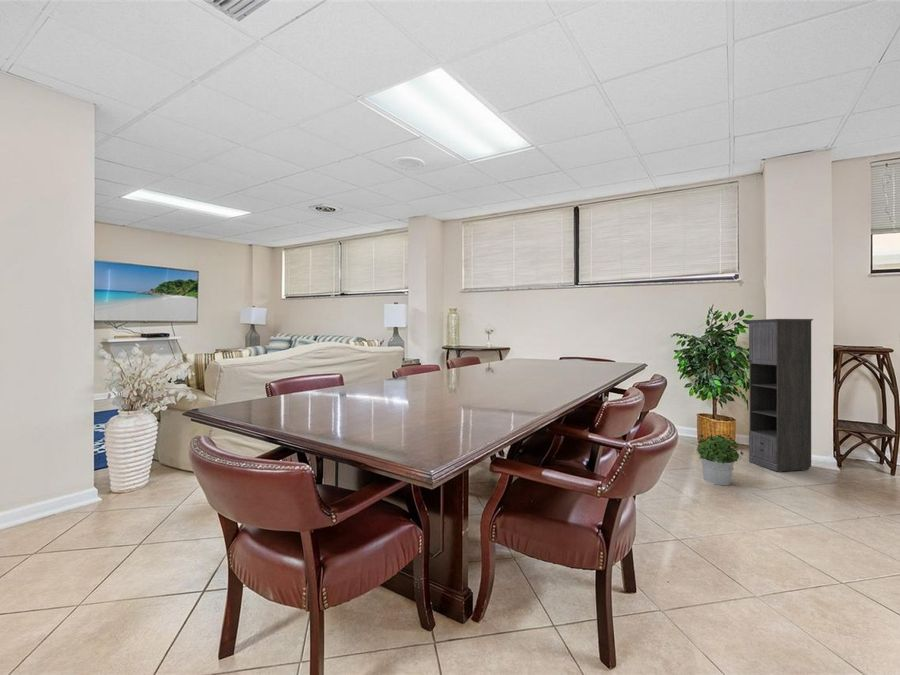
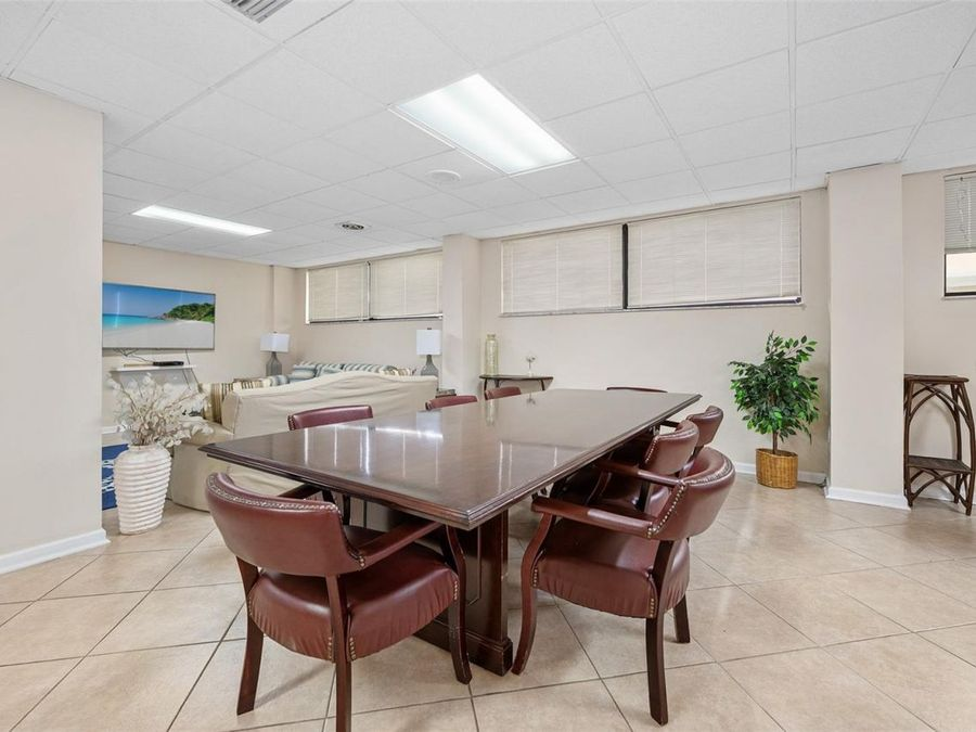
- potted plant (719, 457)
- storage cabinet (778, 392)
